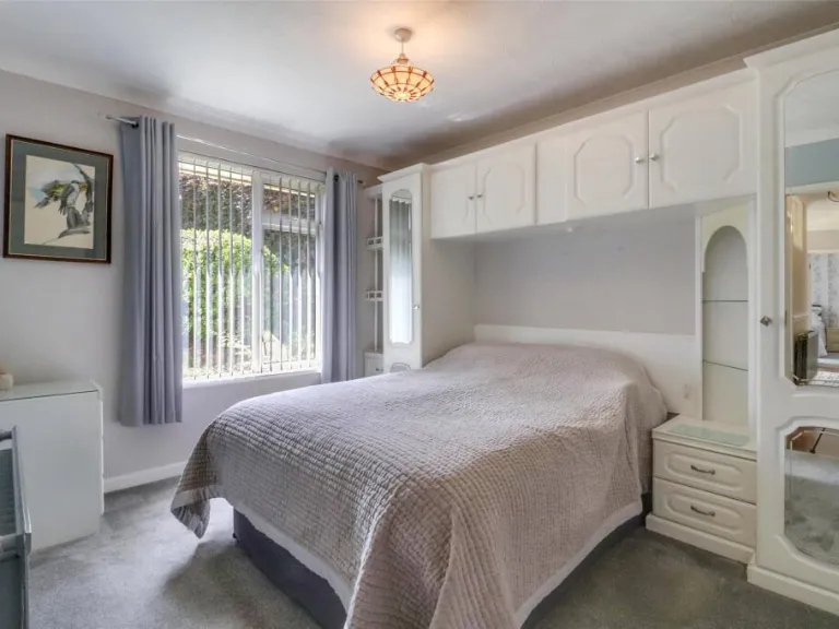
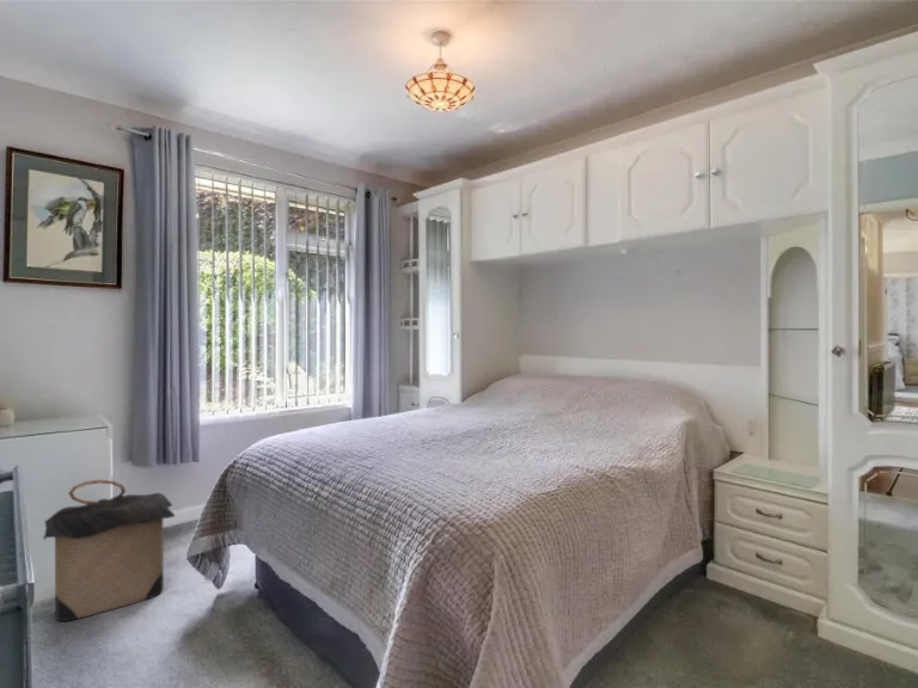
+ laundry hamper (114, 536)
